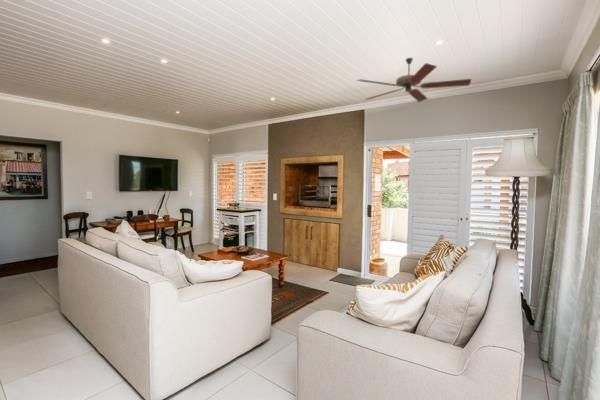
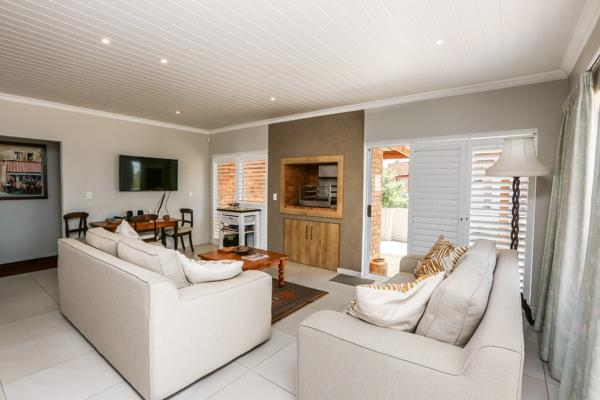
- ceiling fan (412, 75)
